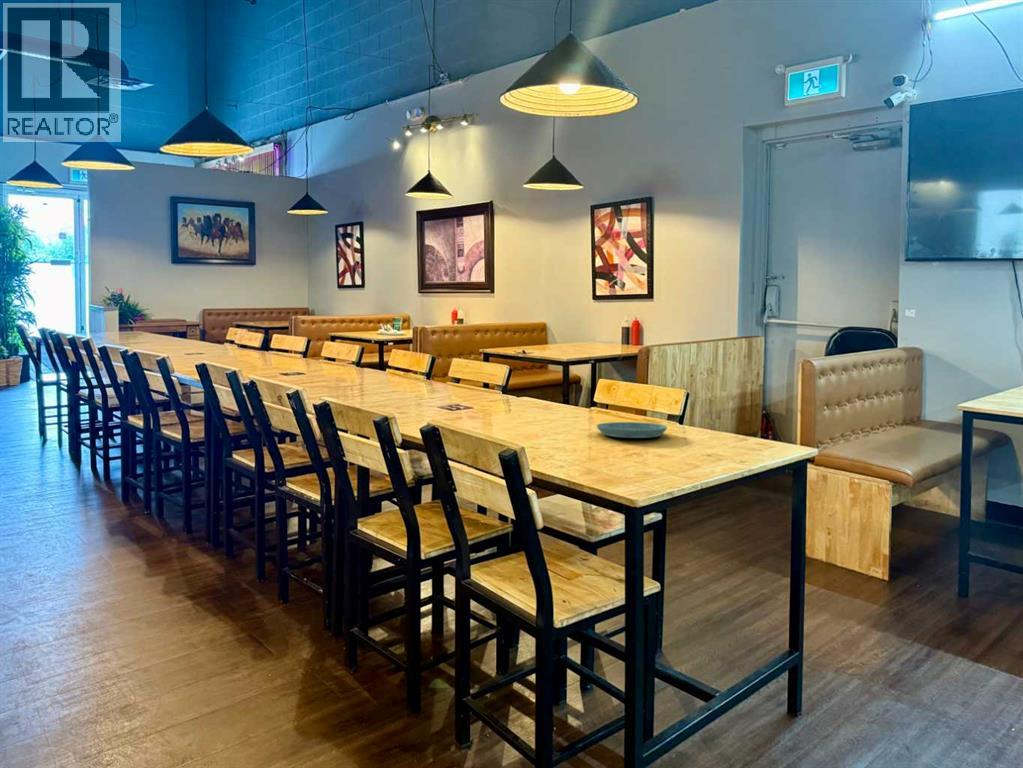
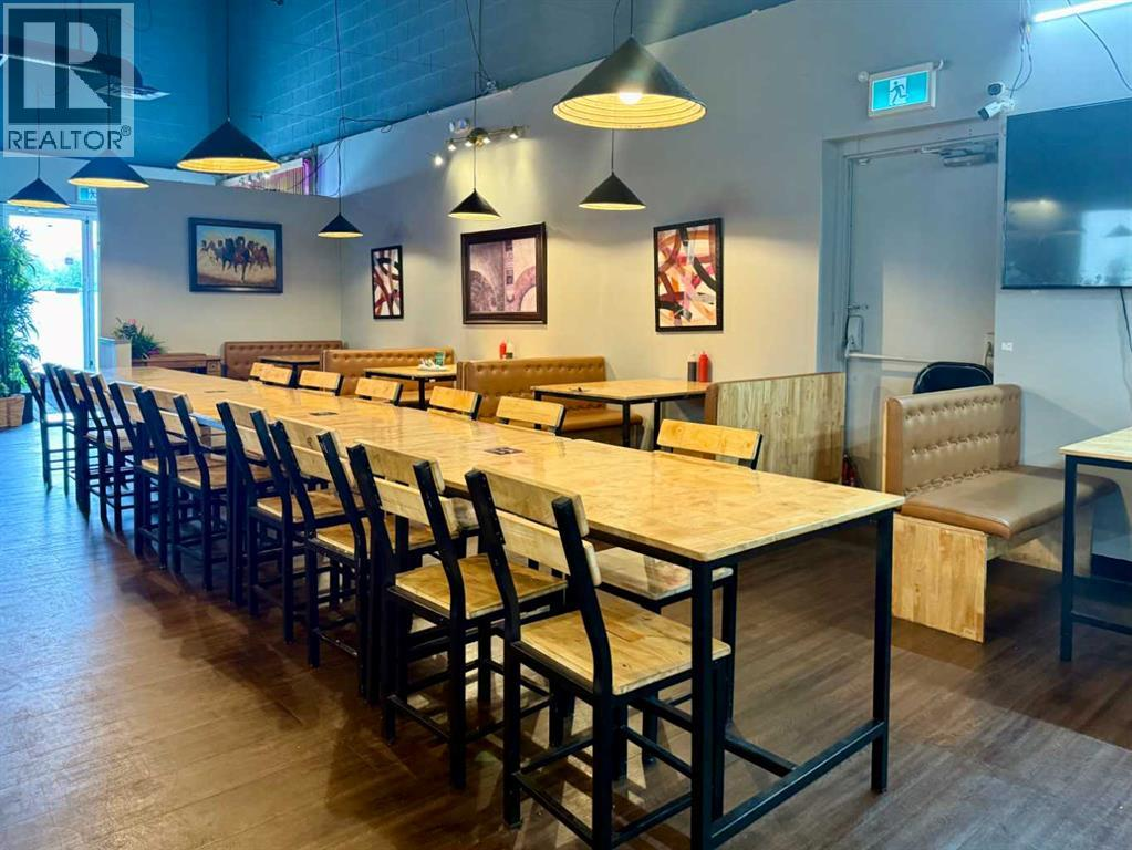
- saucer (631, 430)
